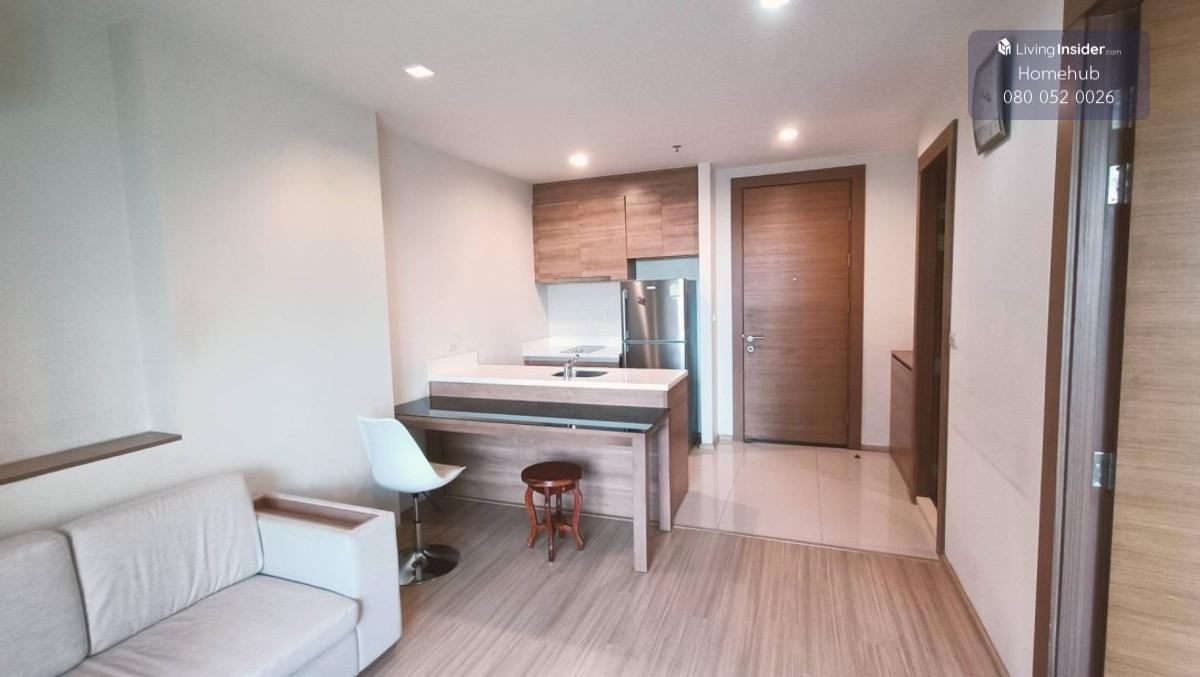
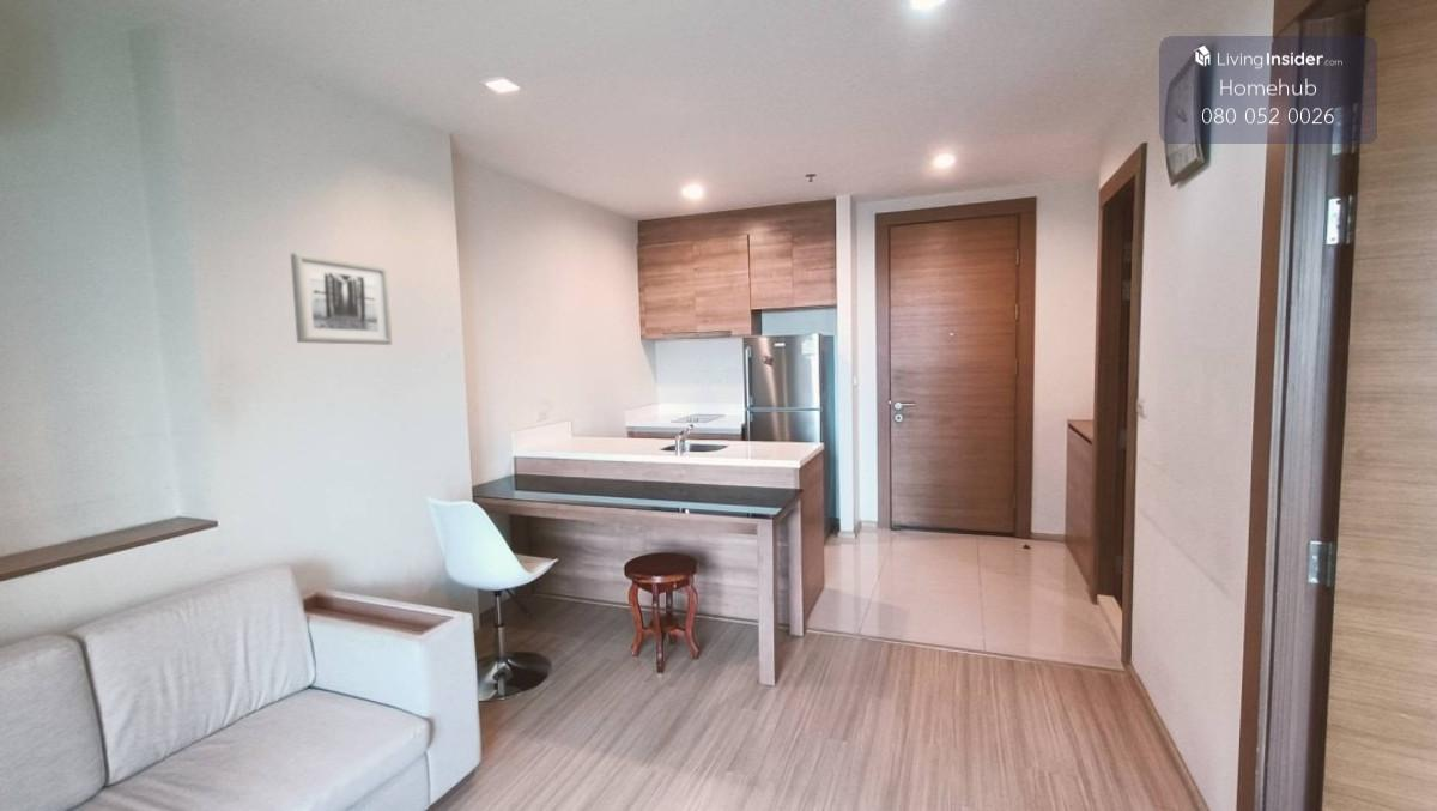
+ wall art (345, 302)
